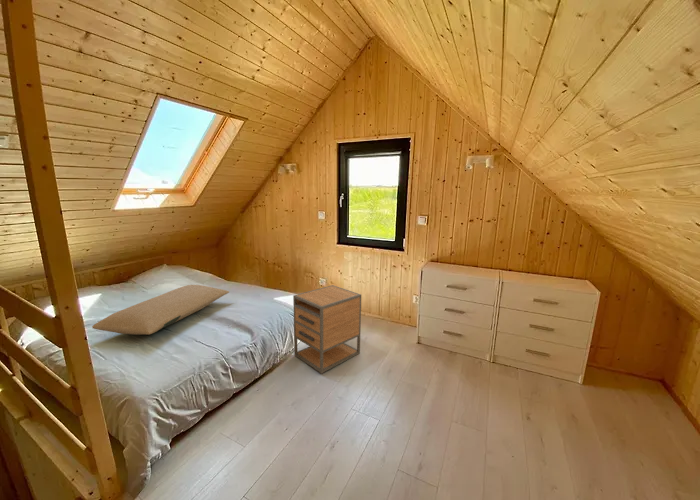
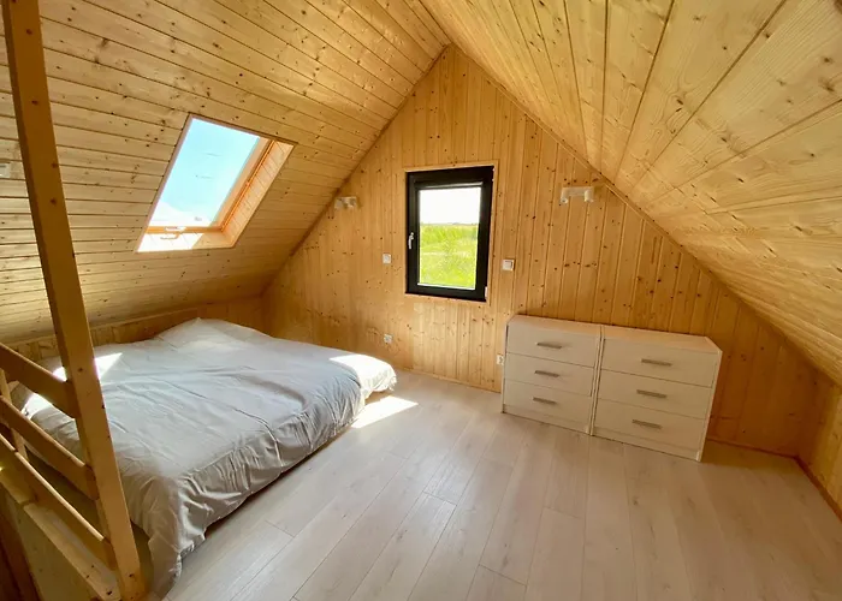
- pillow (172, 307)
- nightstand (327, 325)
